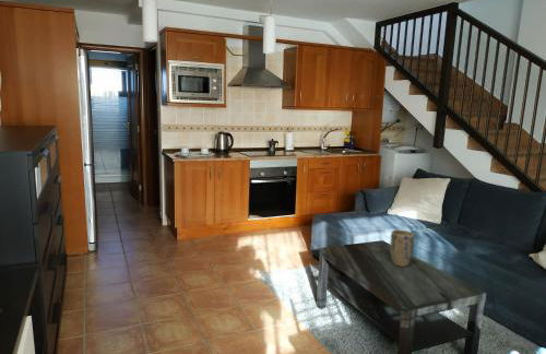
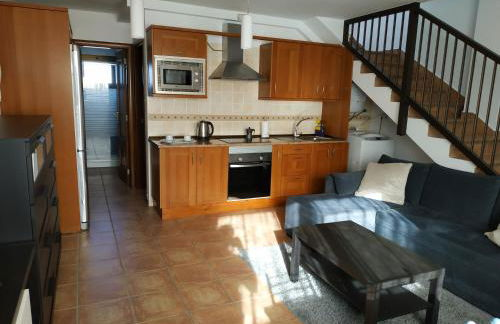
- plant pot (401, 248)
